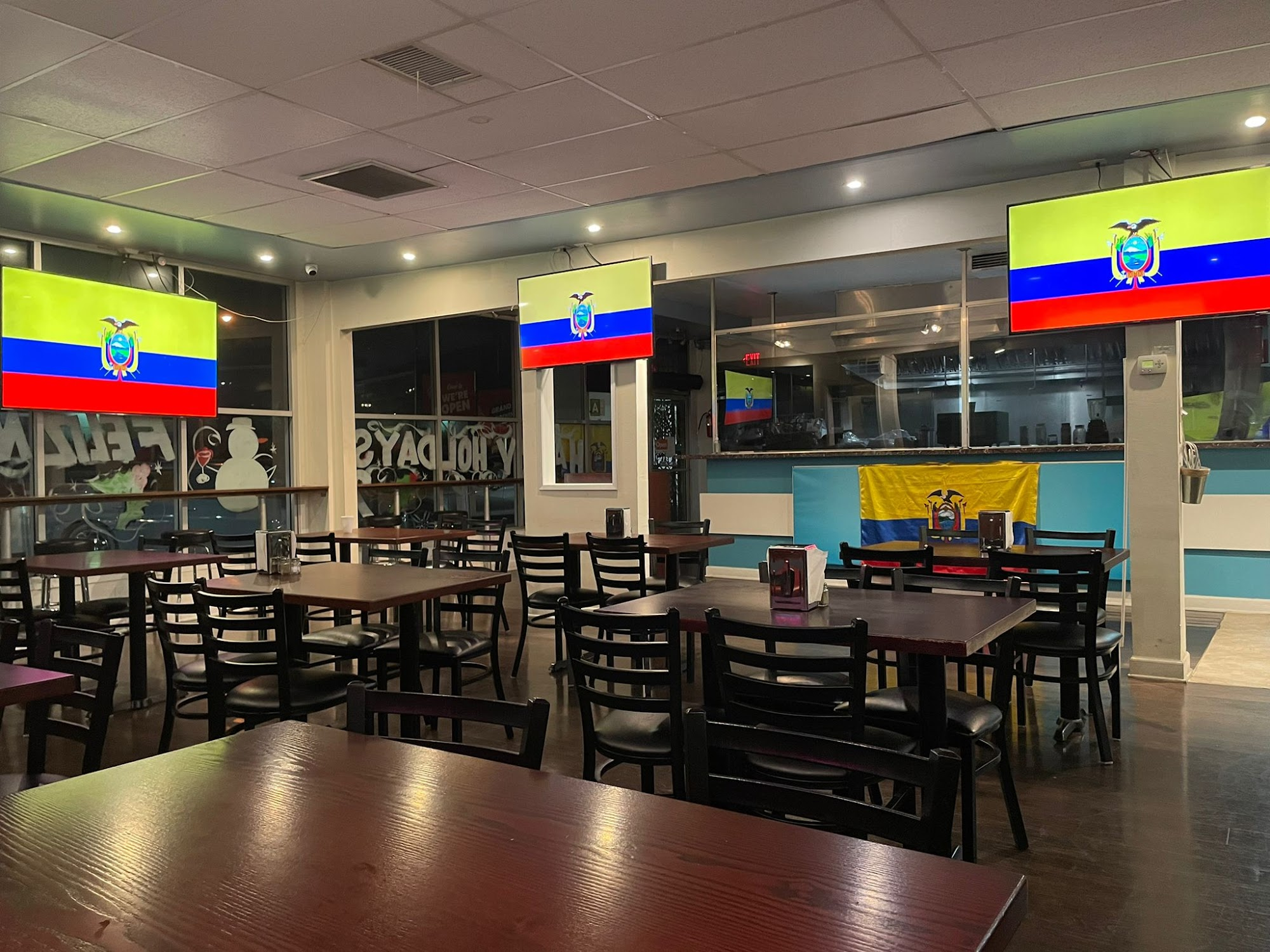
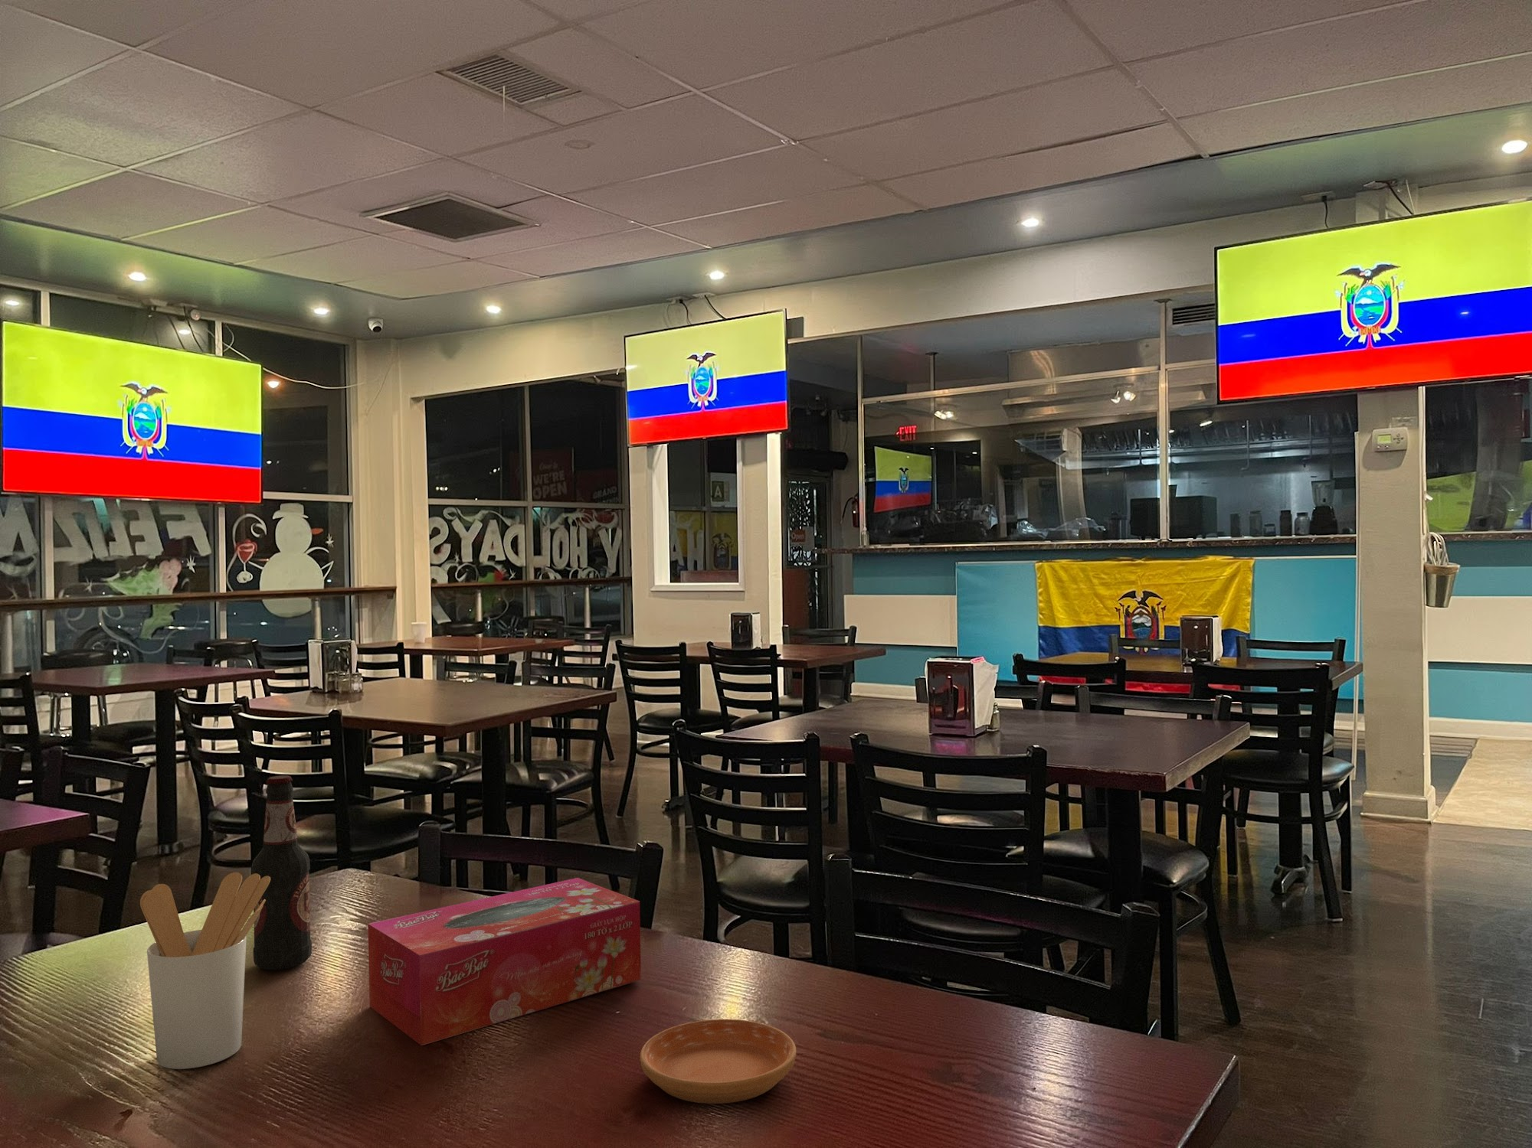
+ bottle (281, 871)
+ utensil holder (214, 962)
+ tissue box (508, 953)
+ saucer (719, 1062)
